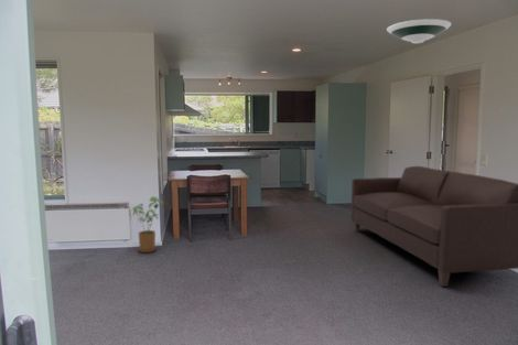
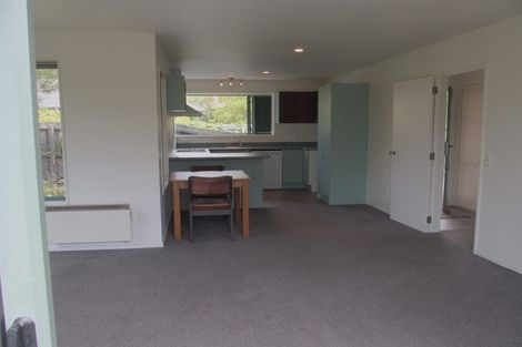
- sofa (424, 212)
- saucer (418, 34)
- house plant (148, 222)
